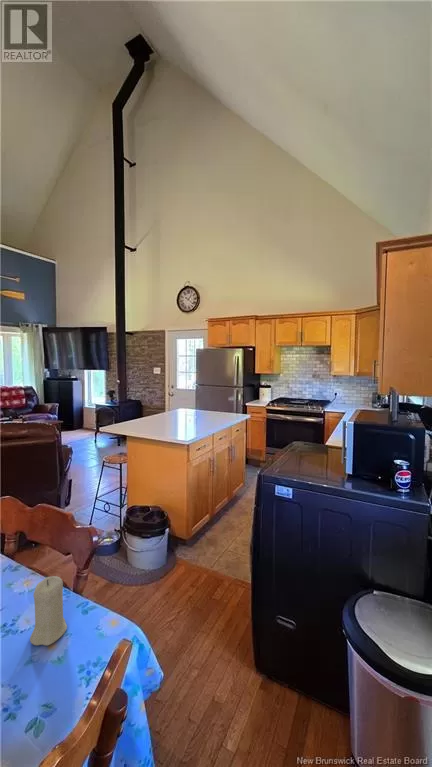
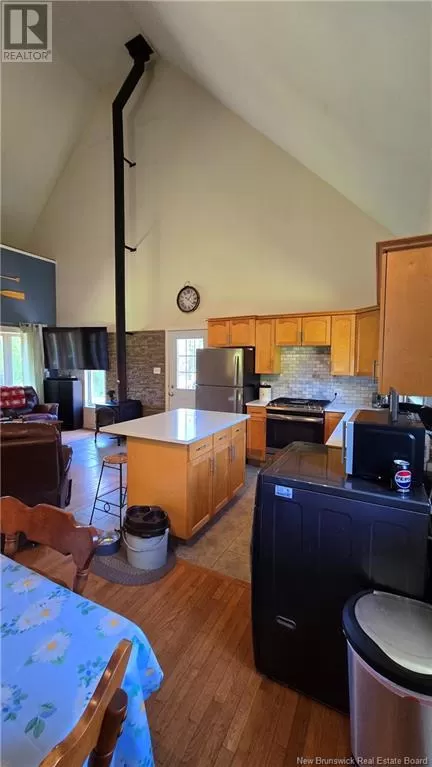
- candle (48, 606)
